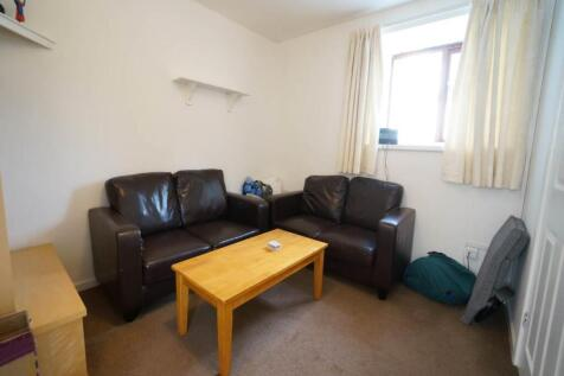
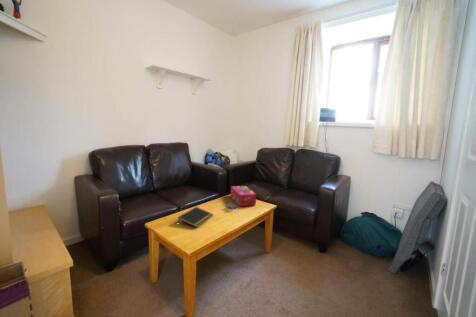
+ notepad (196, 216)
+ tissue box (242, 195)
